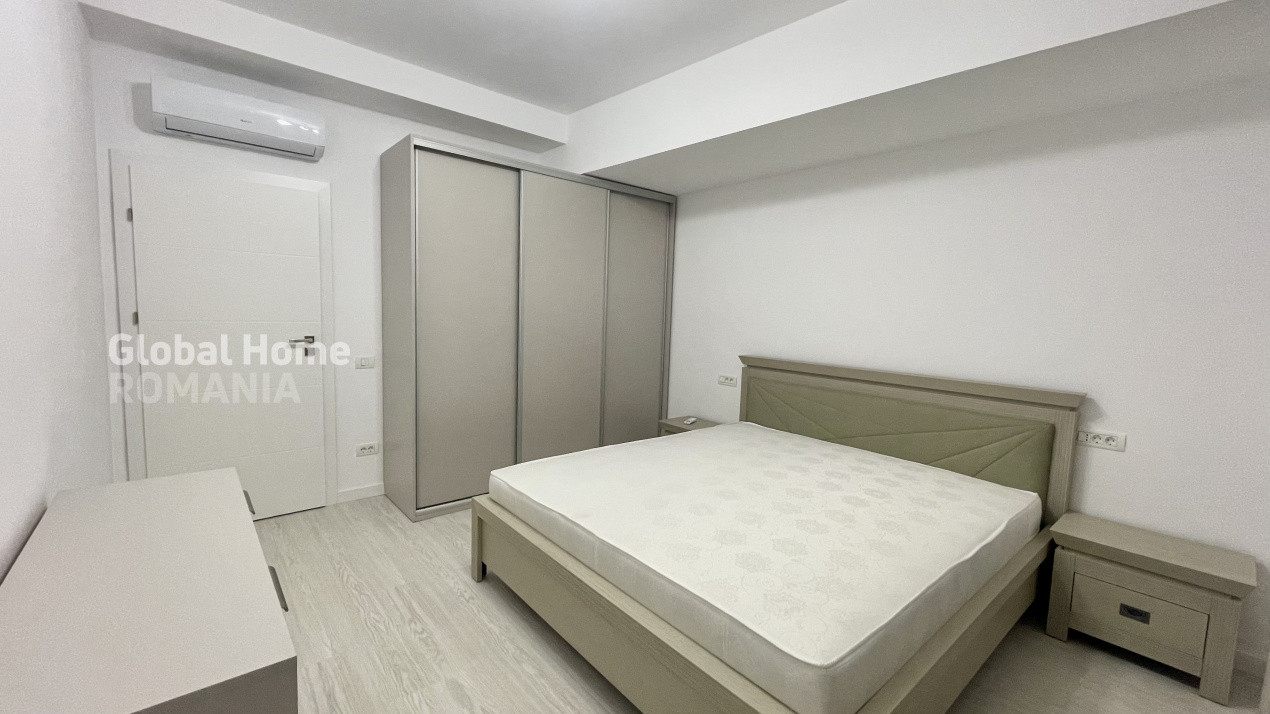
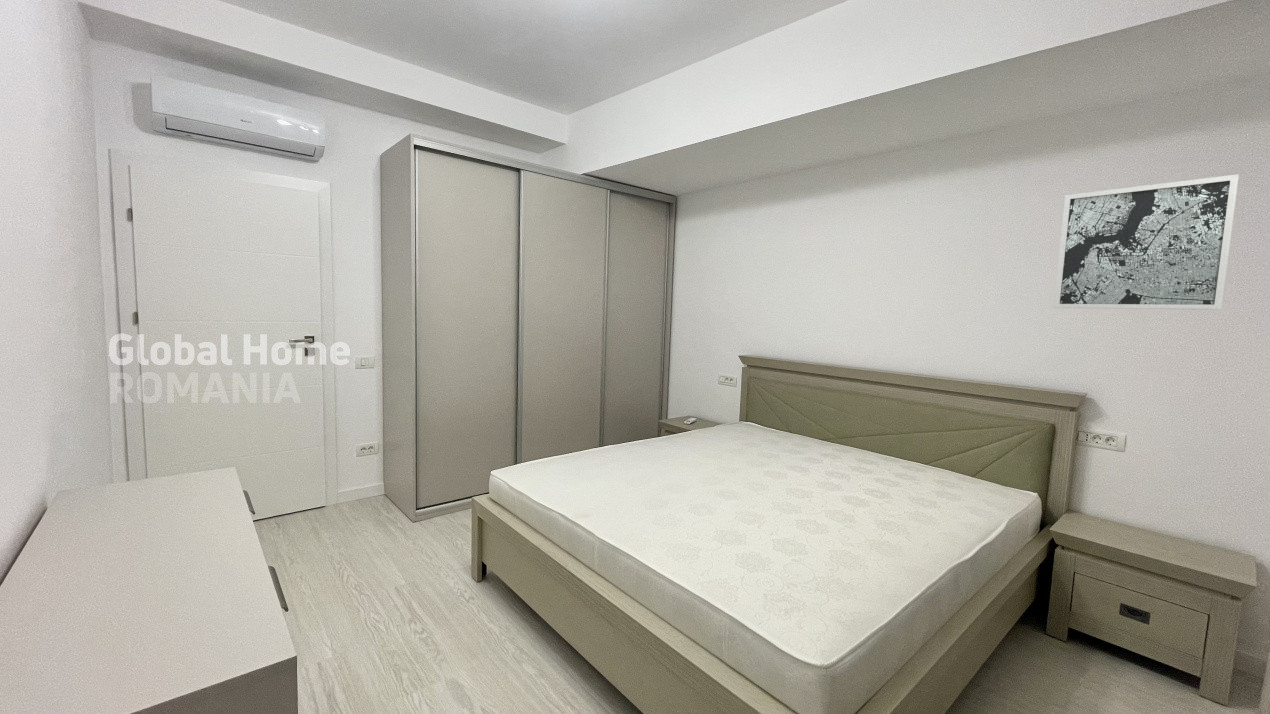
+ wall art (1137, 248)
